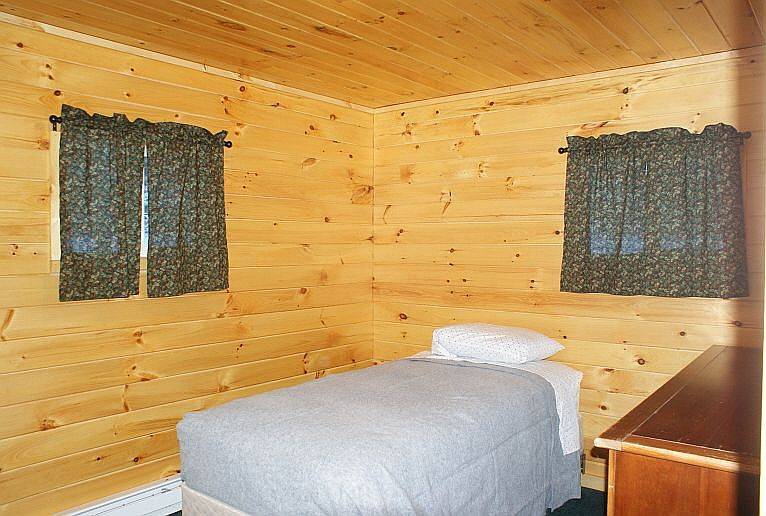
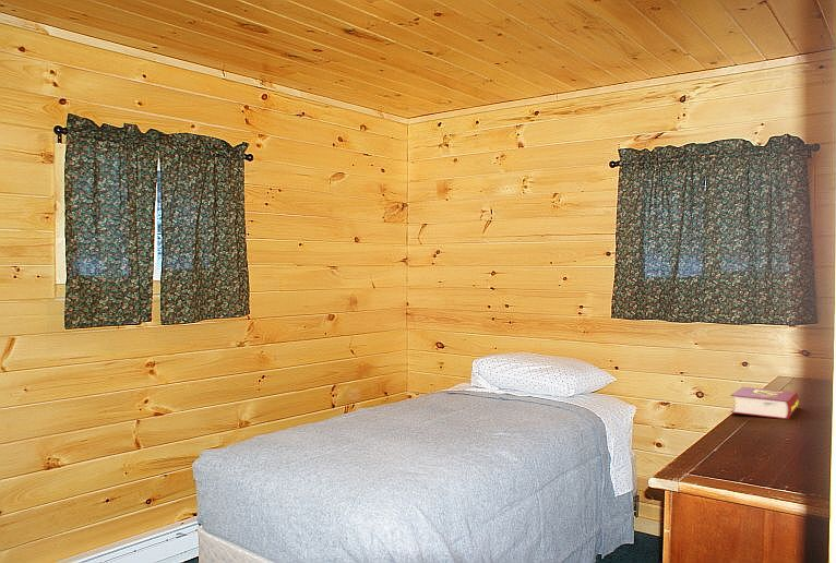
+ book (764, 402)
